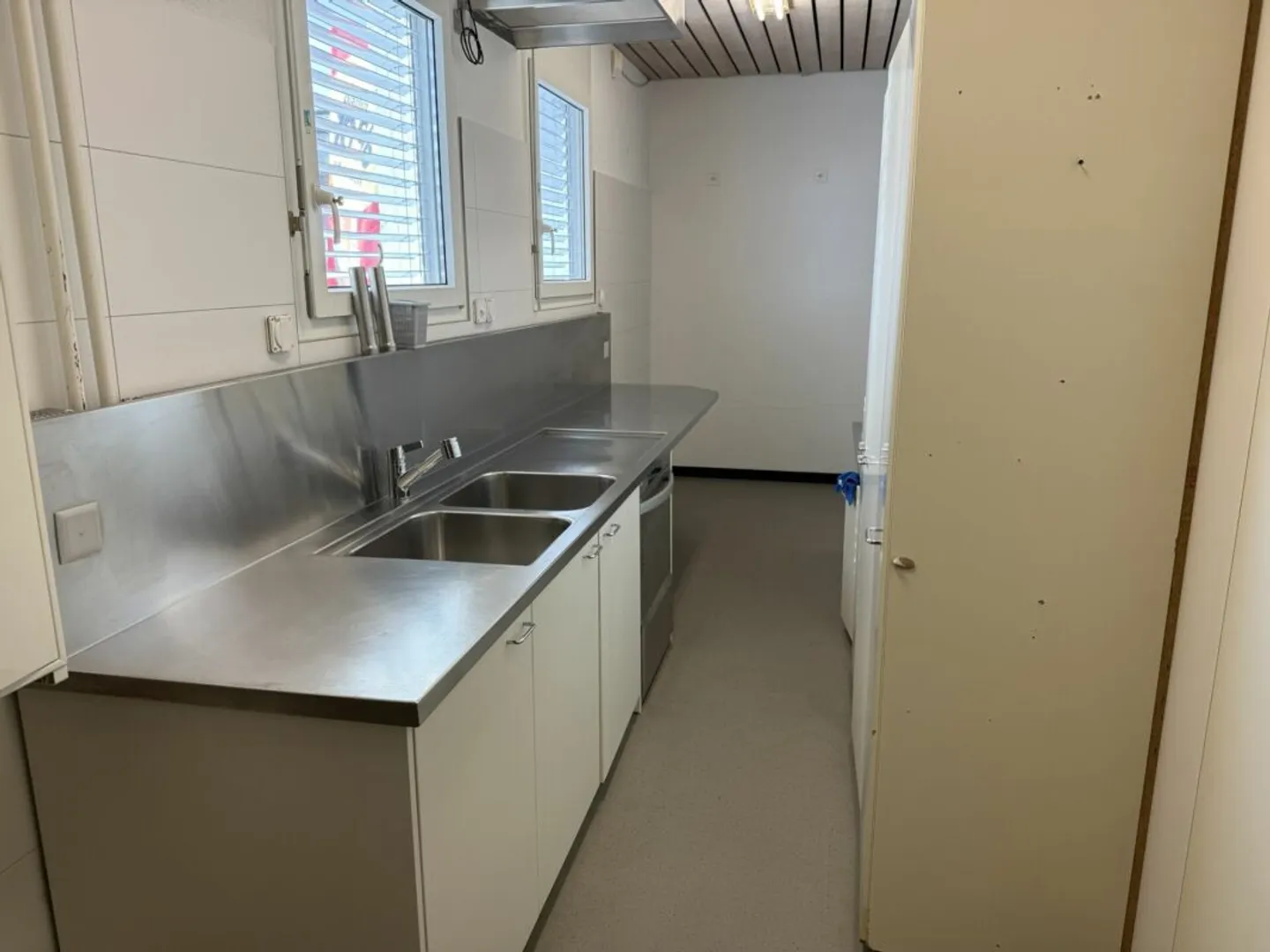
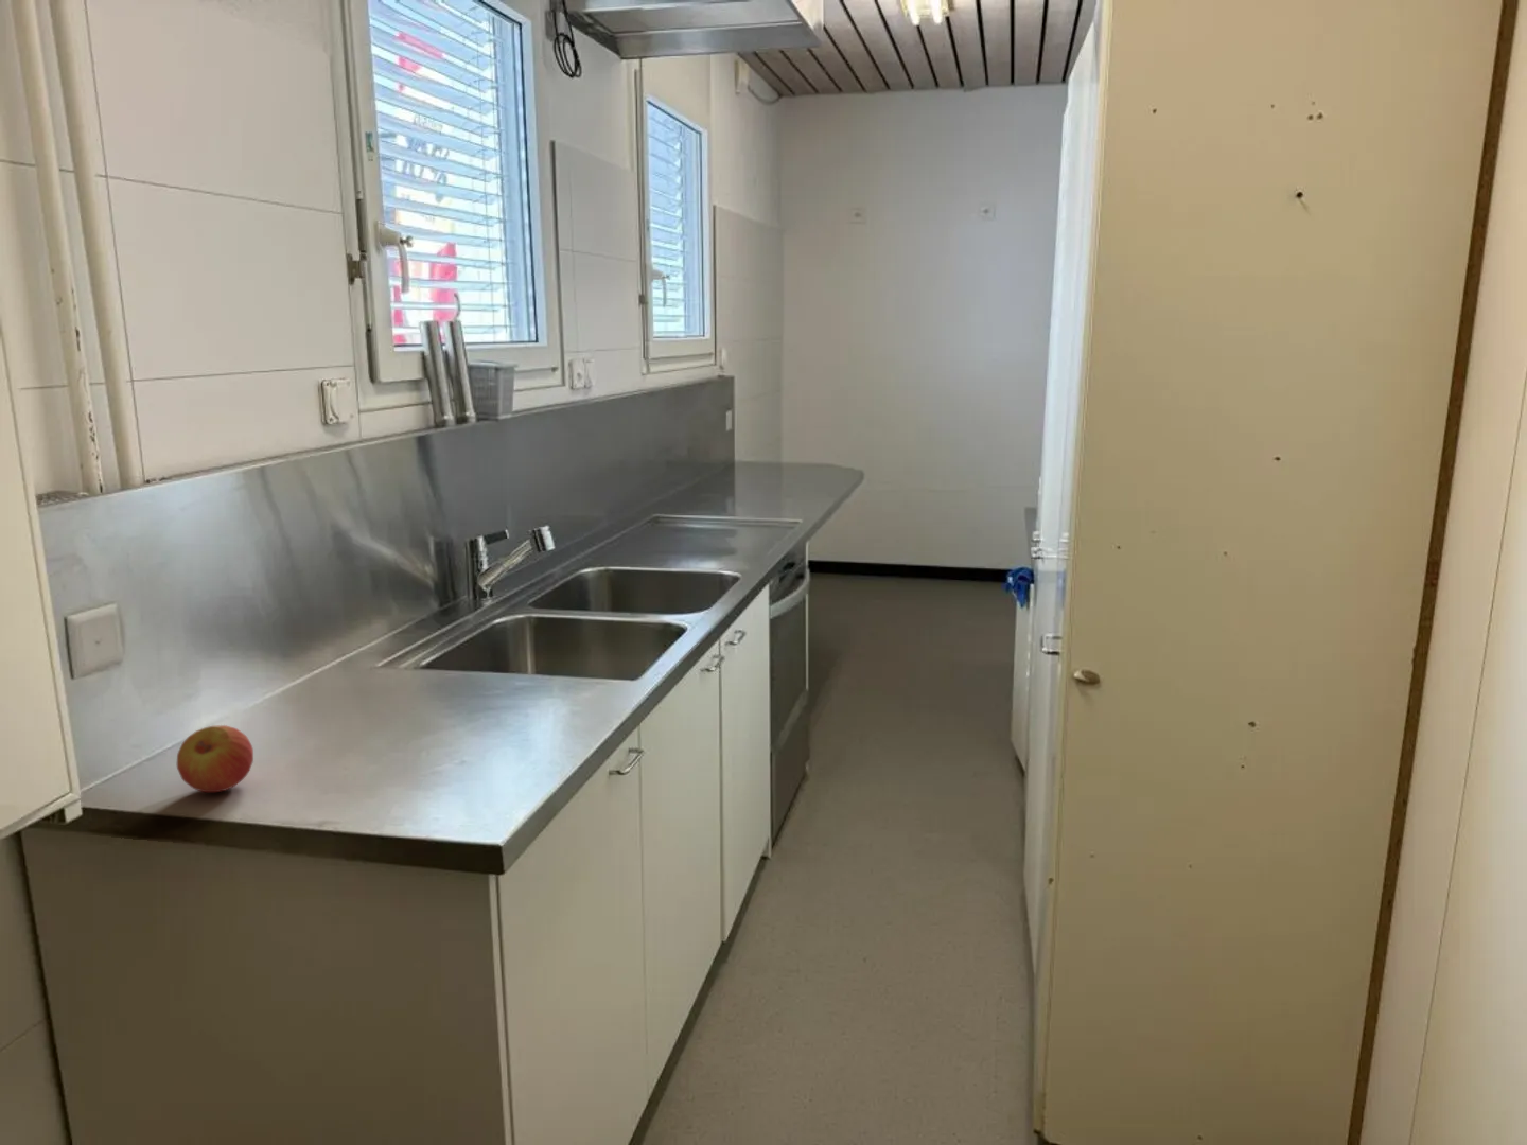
+ apple (215, 758)
